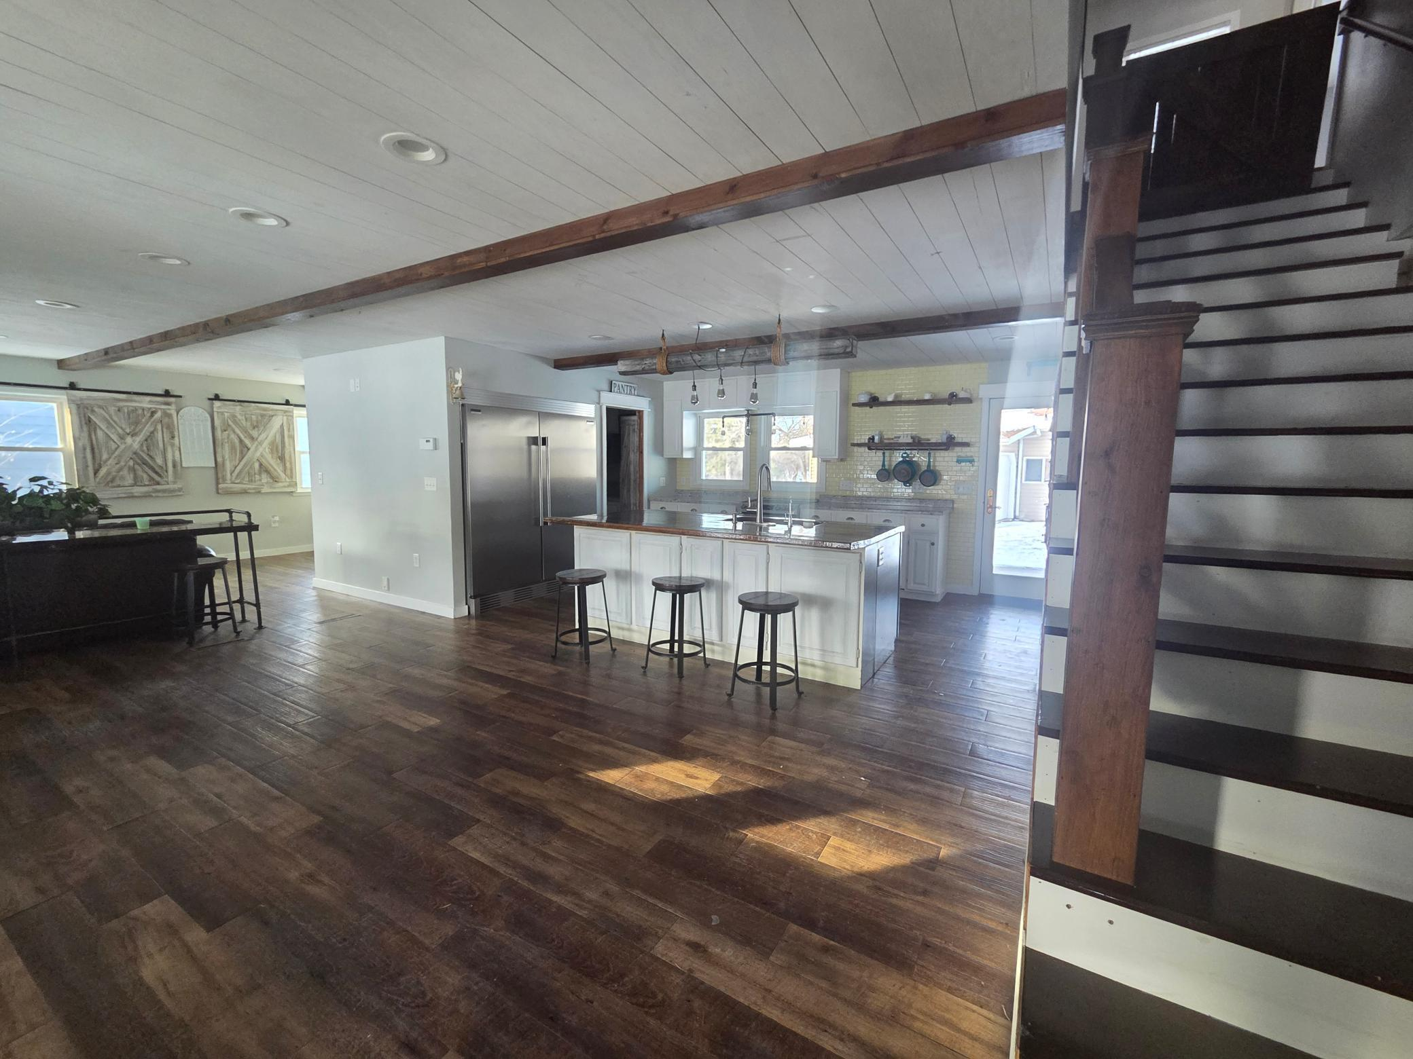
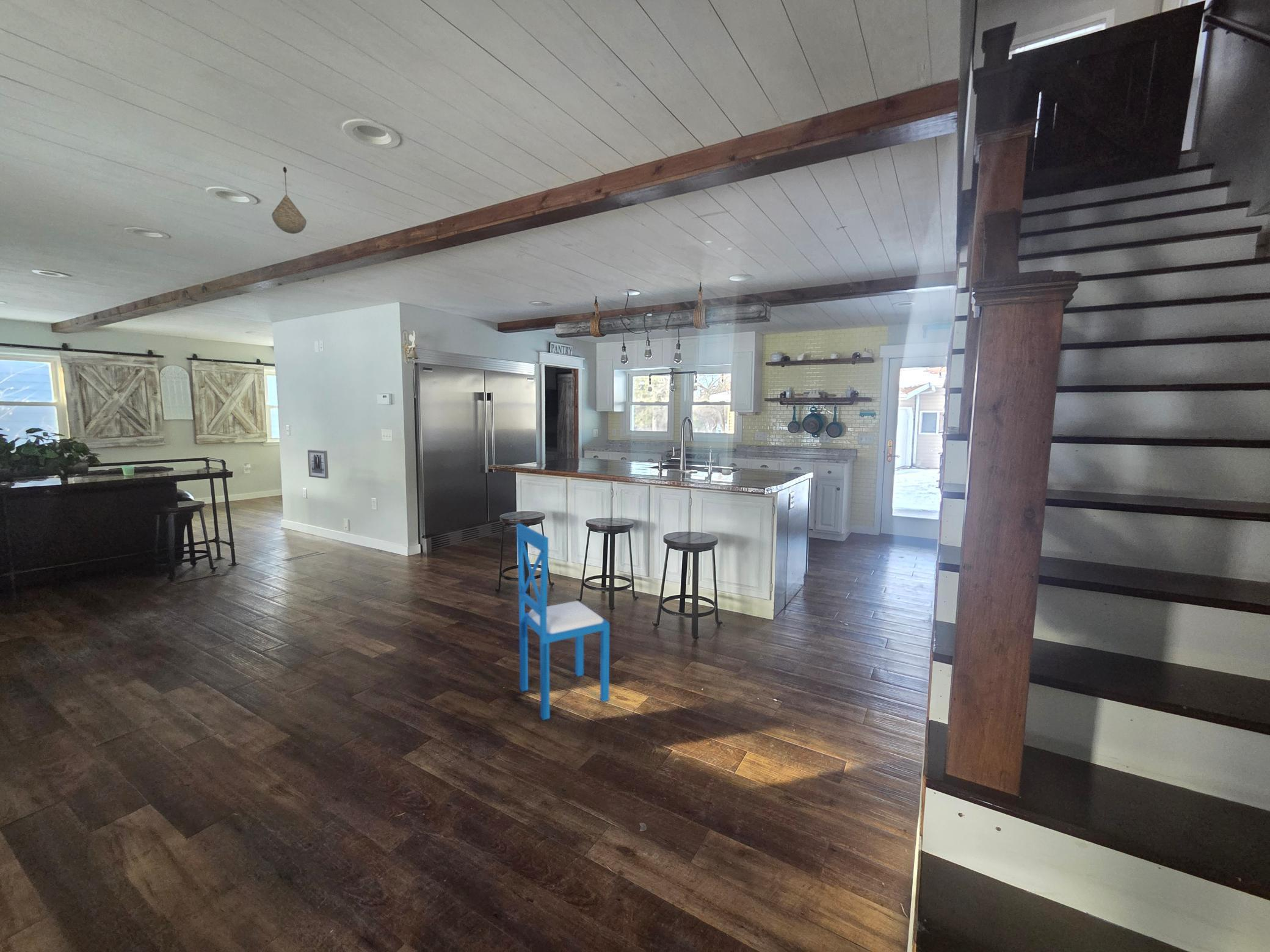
+ dining chair (561, 612)
+ wall art (318, 464)
+ pendant light (288, 198)
